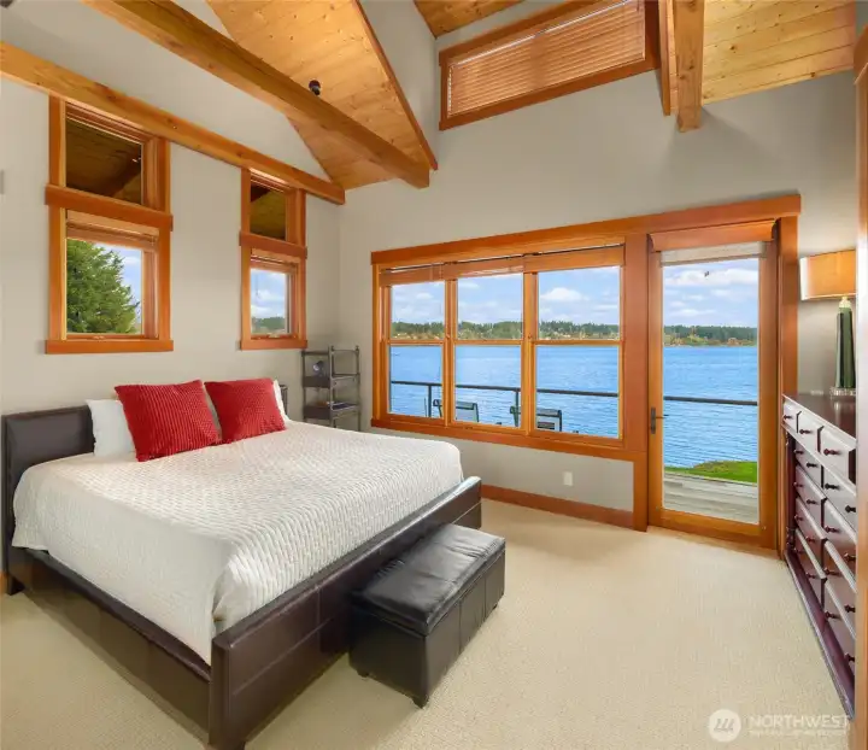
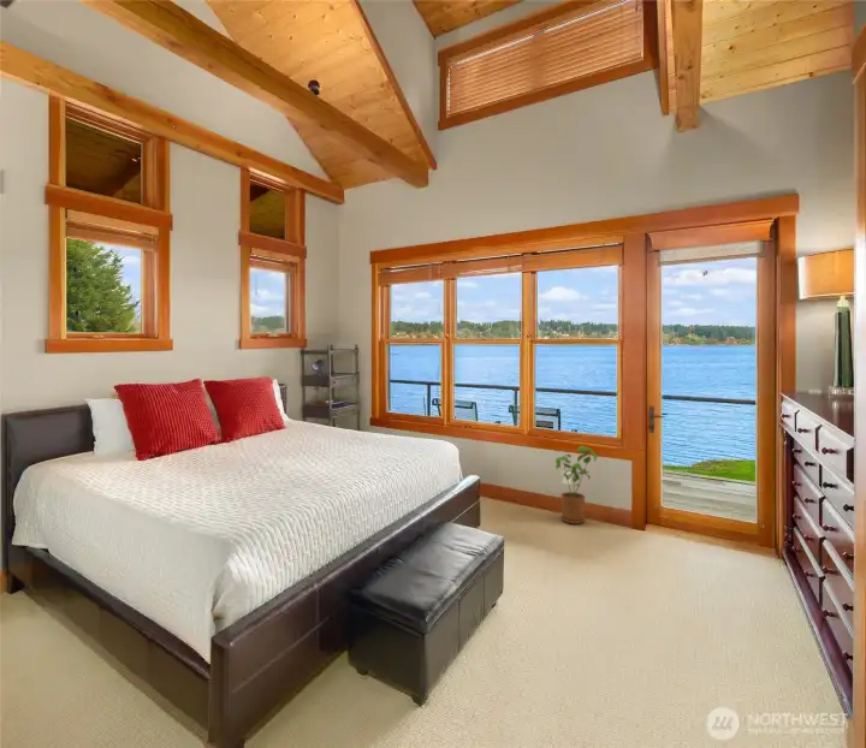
+ house plant (574, 483)
